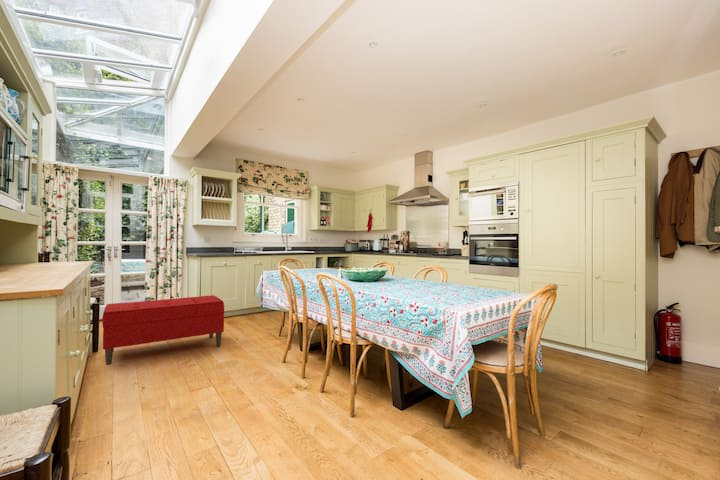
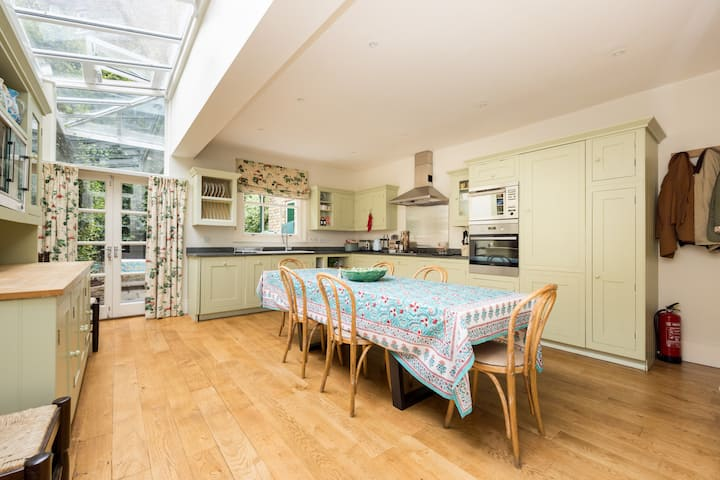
- bench (166, 325)
